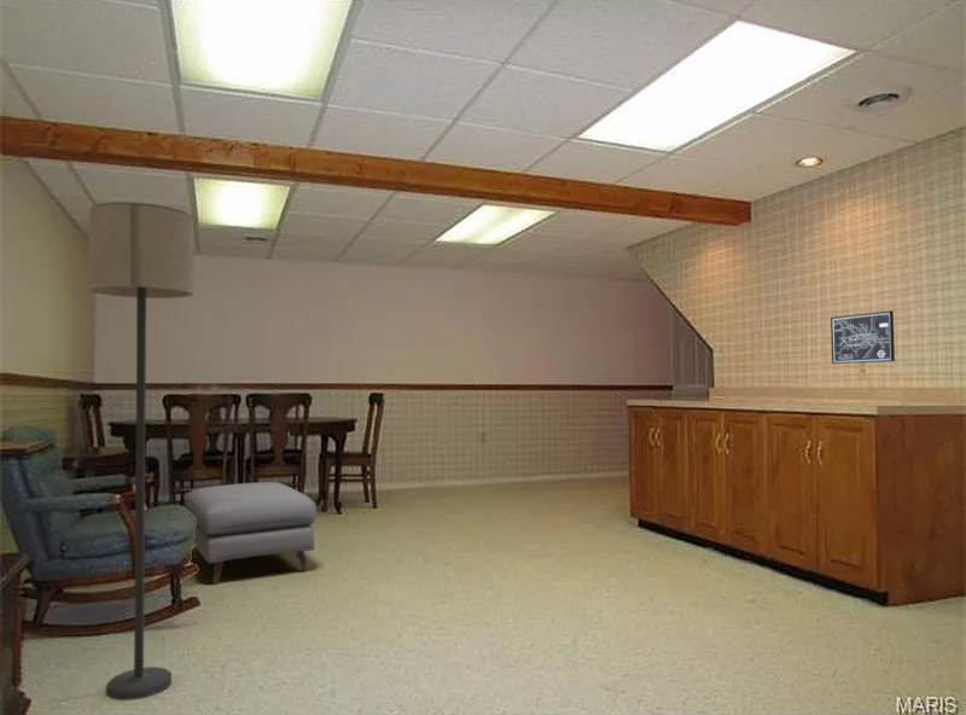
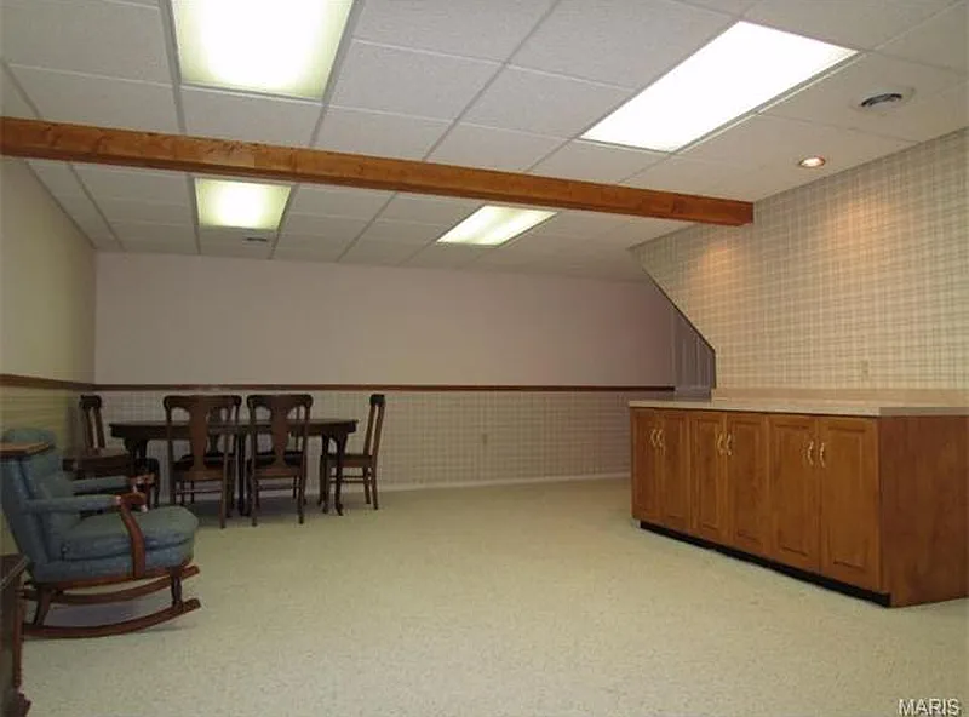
- wall art (861, 338)
- ottoman (248, 525)
- lamp (140, 447)
